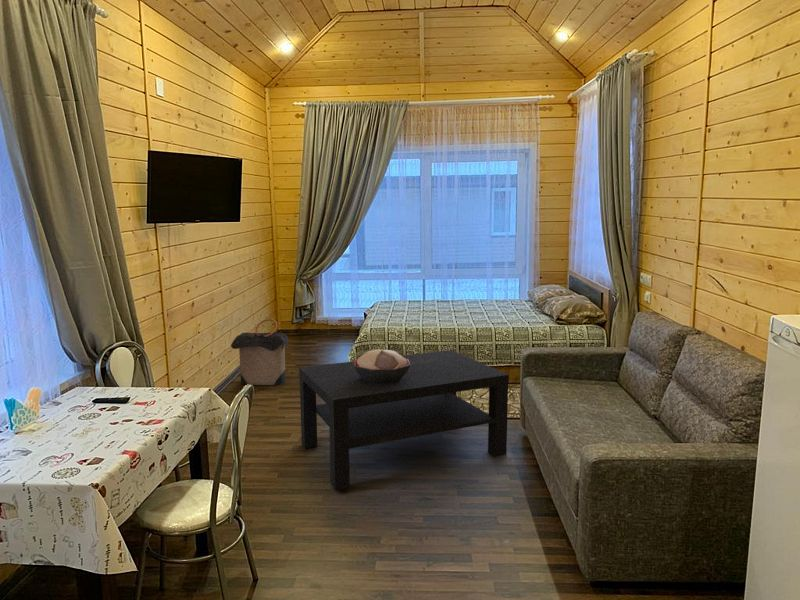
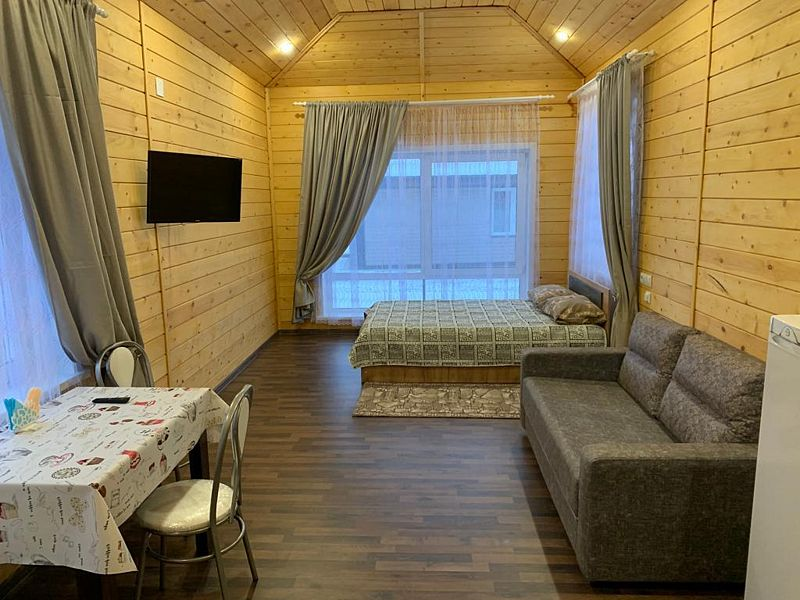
- coffee table (401, 410)
- laundry hamper (260, 351)
- decorative bowl (381, 363)
